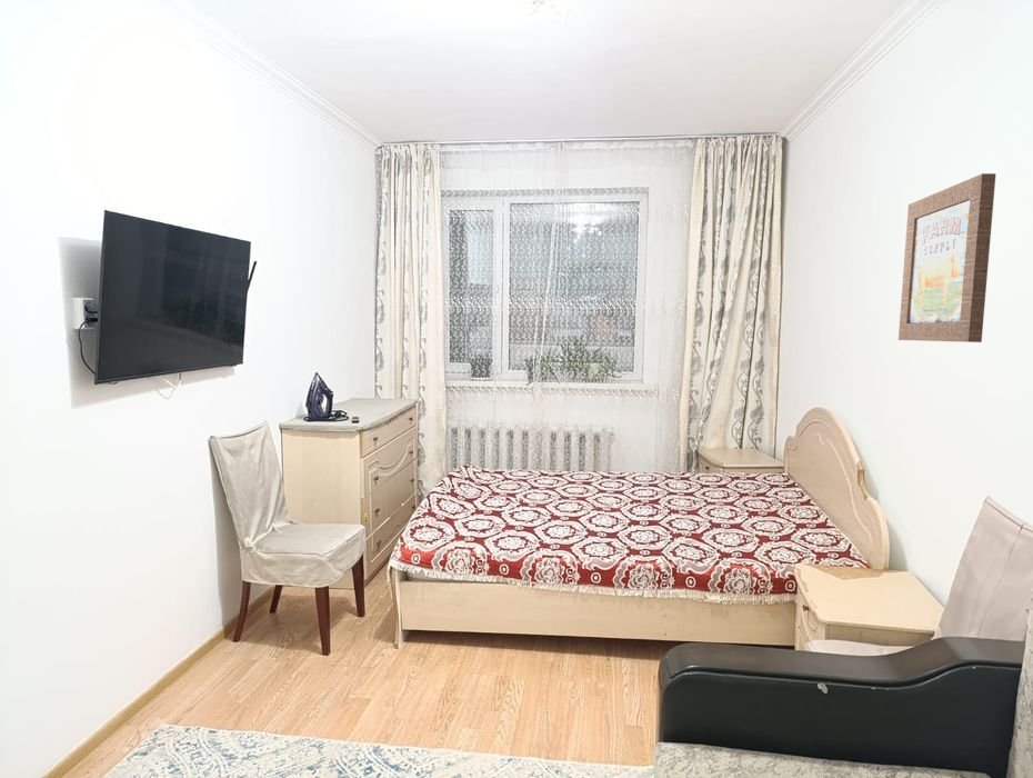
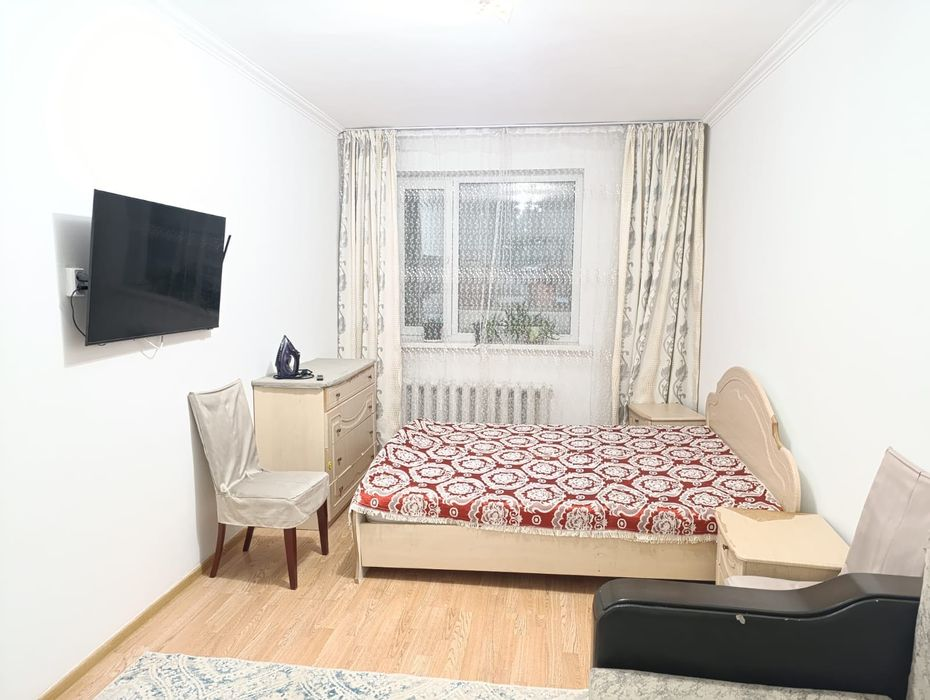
- wall art (941, 266)
